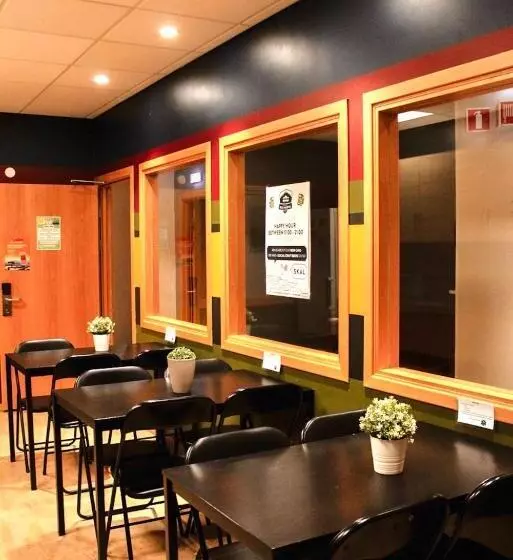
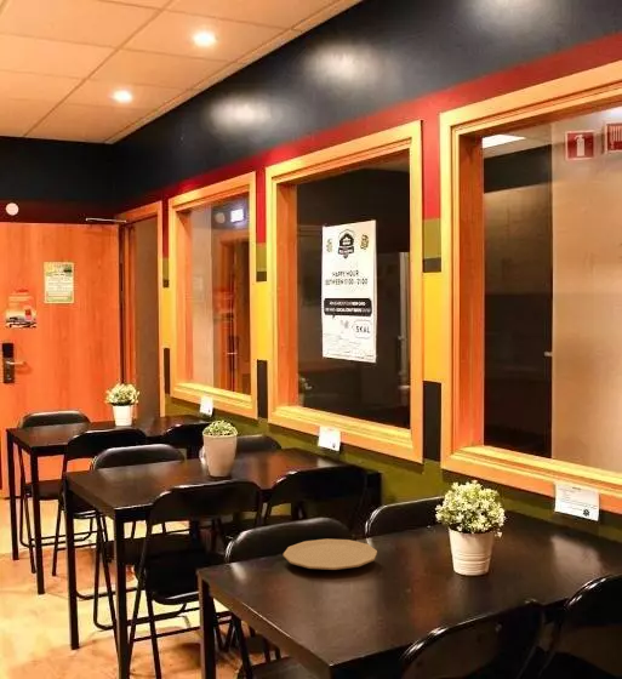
+ plate (330, 557)
